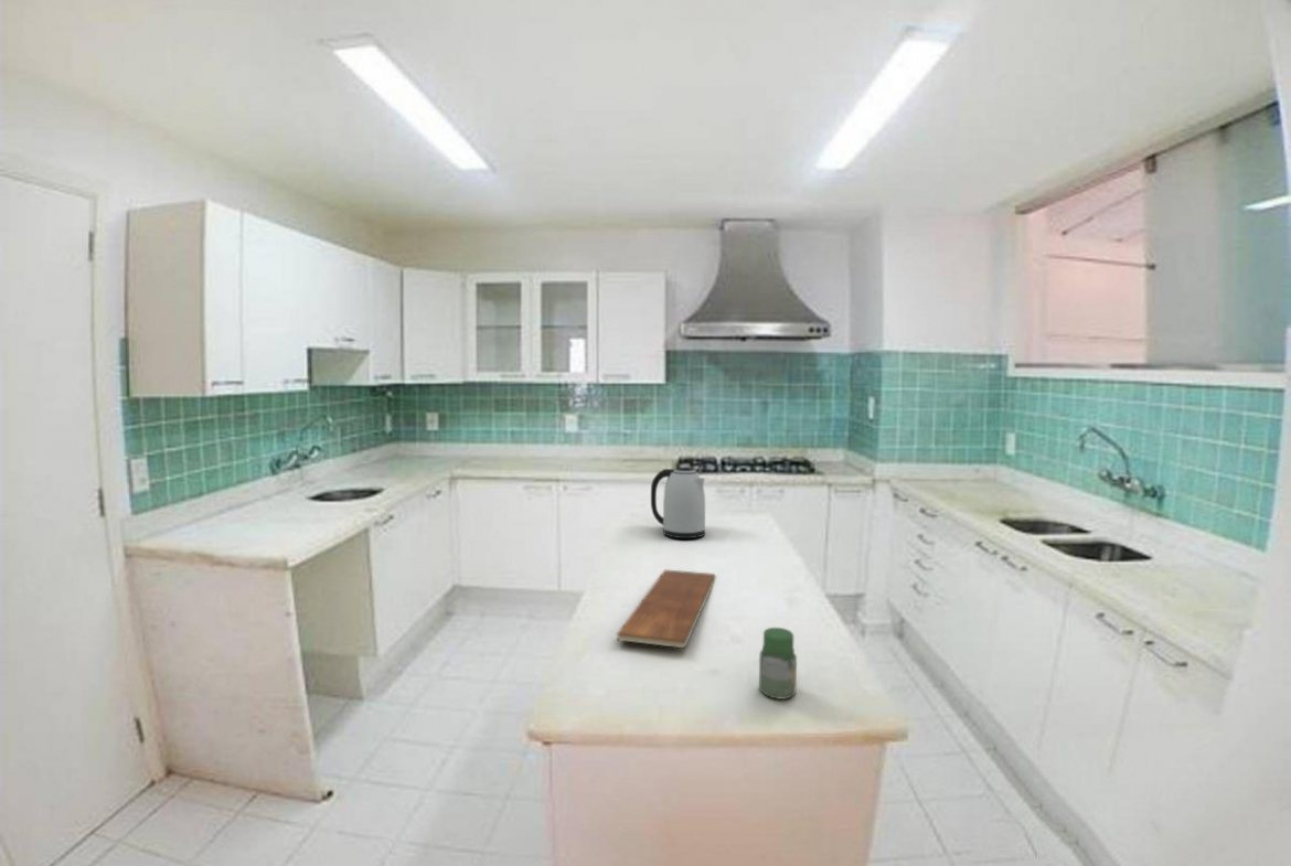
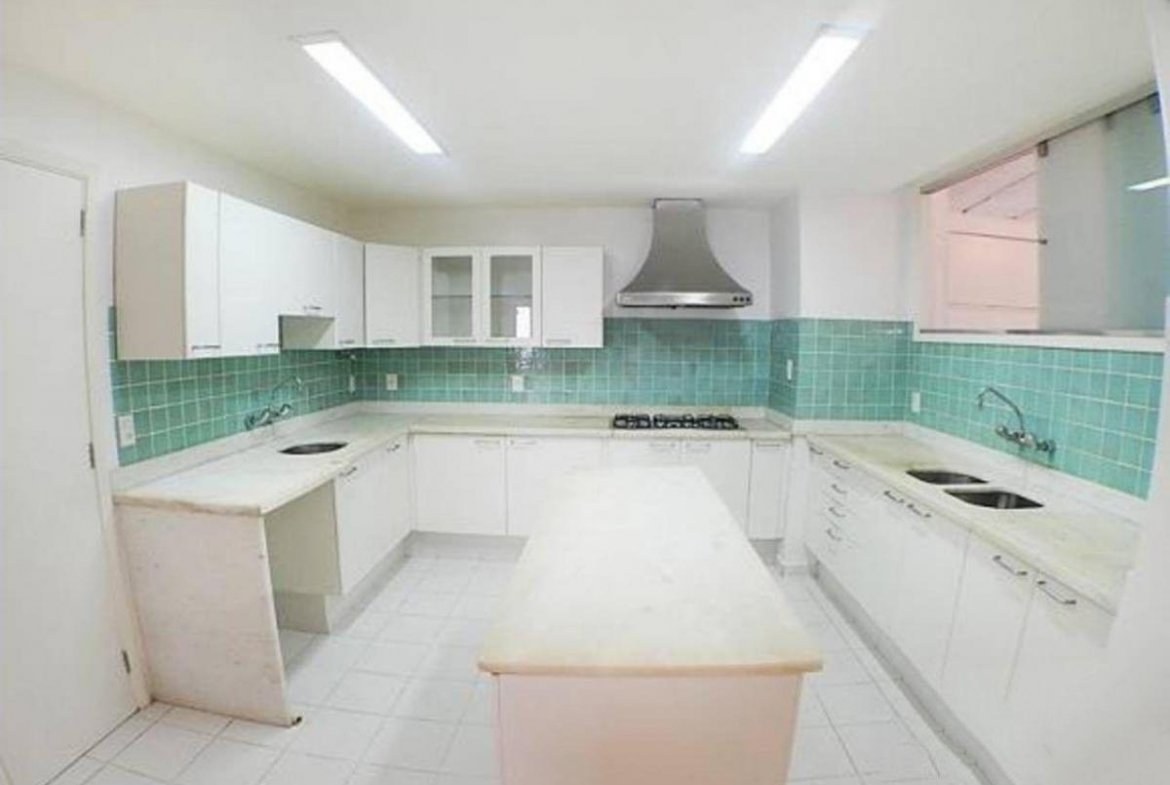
- jar (778, 661)
- chopping board (673, 602)
- kettle (676, 500)
